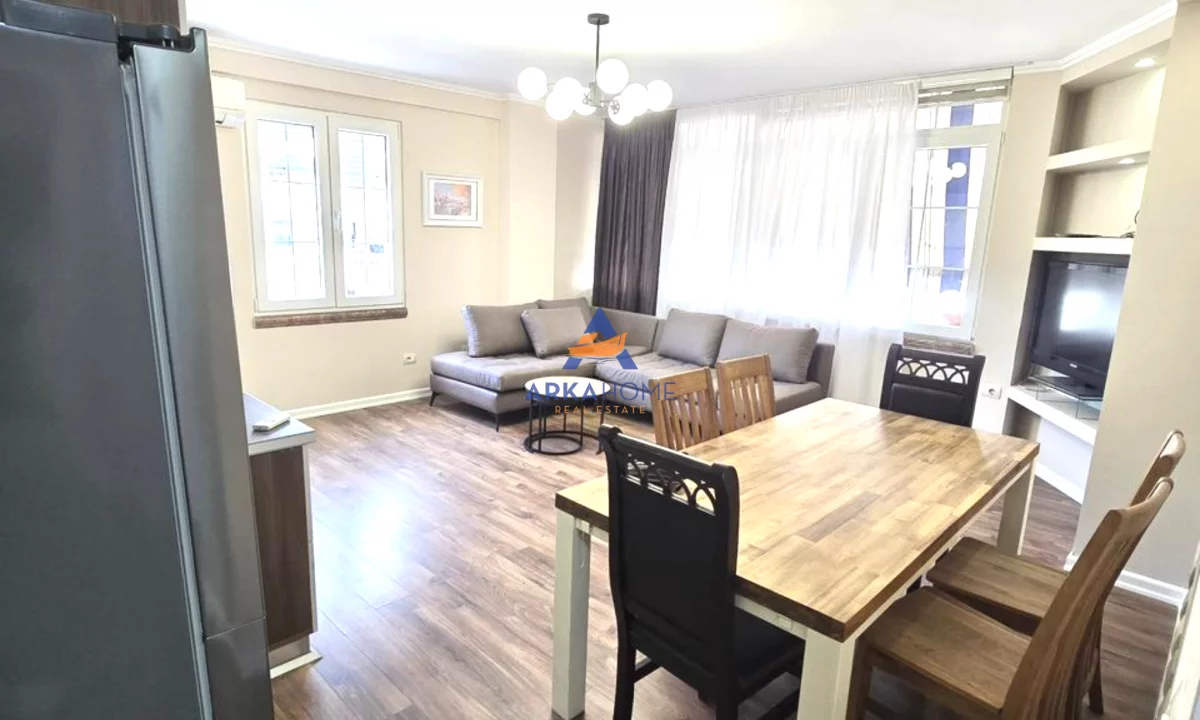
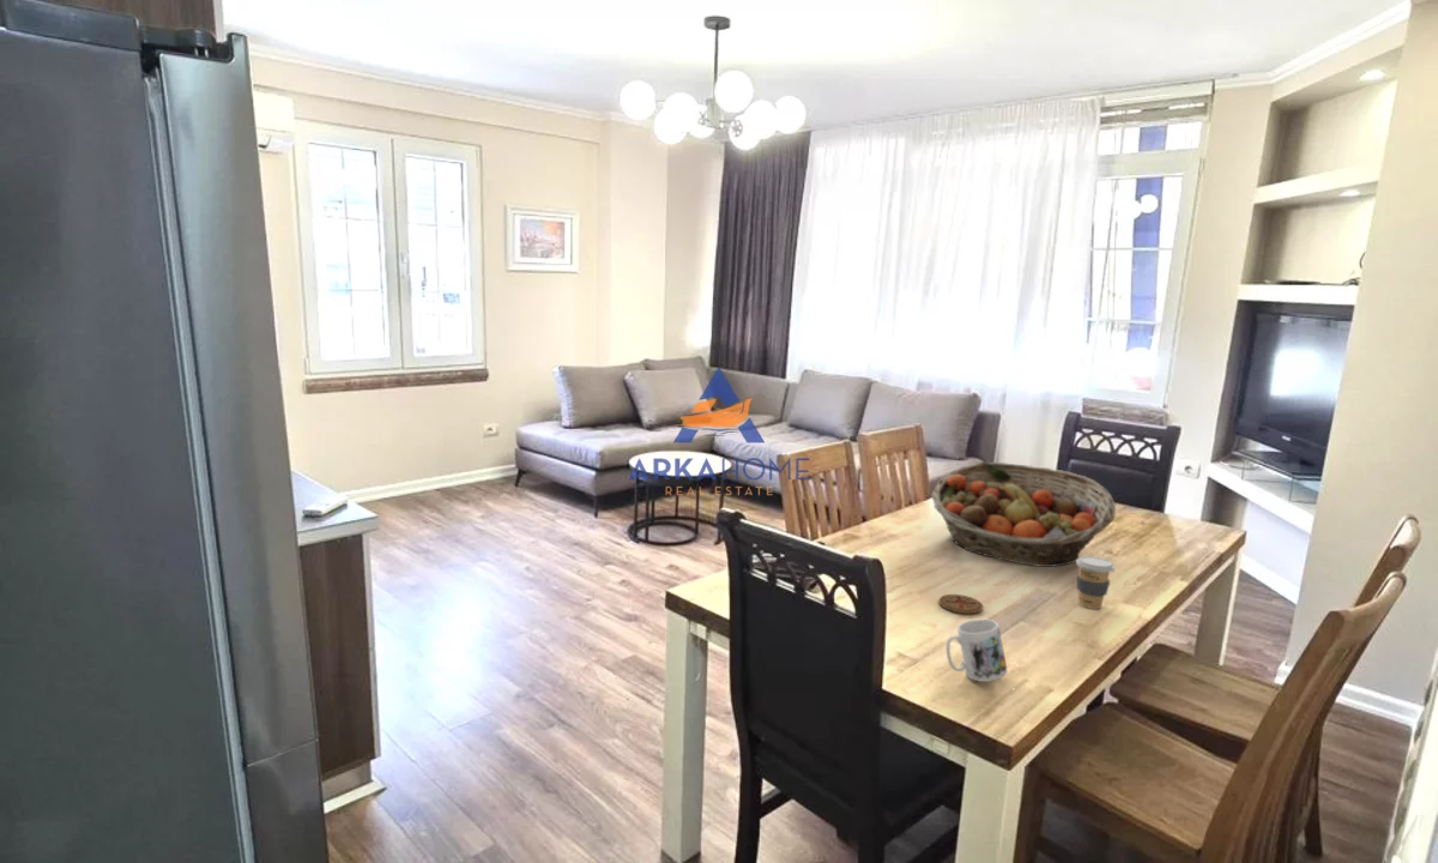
+ mug (977, 651)
+ coaster (960, 603)
+ fruit basket (1017, 512)
+ coffee cup (1092, 583)
